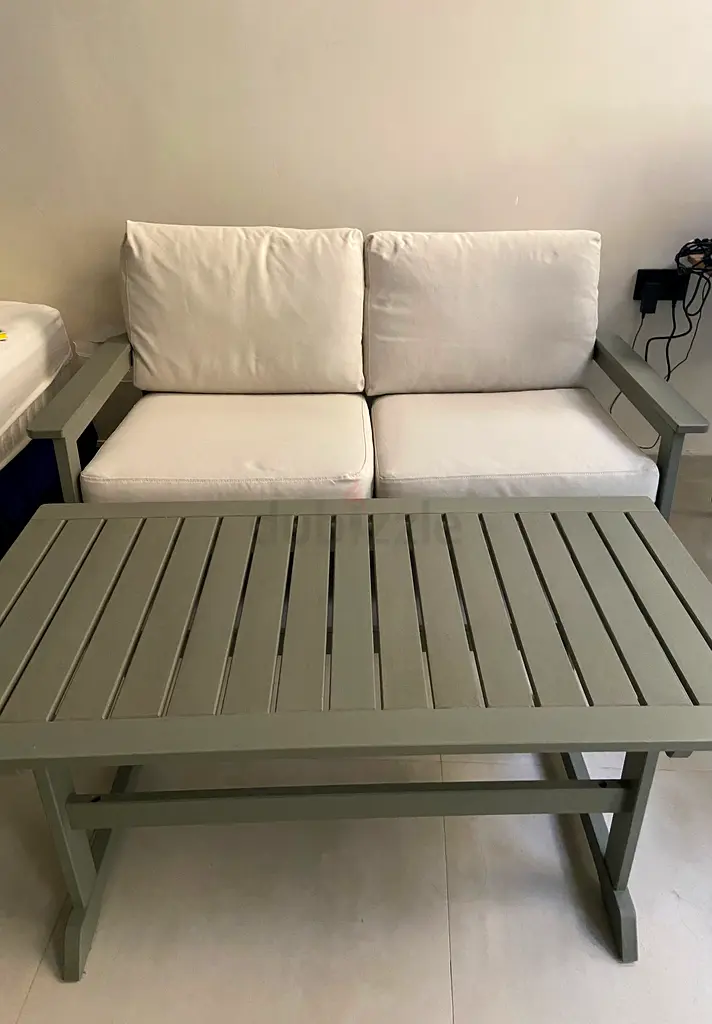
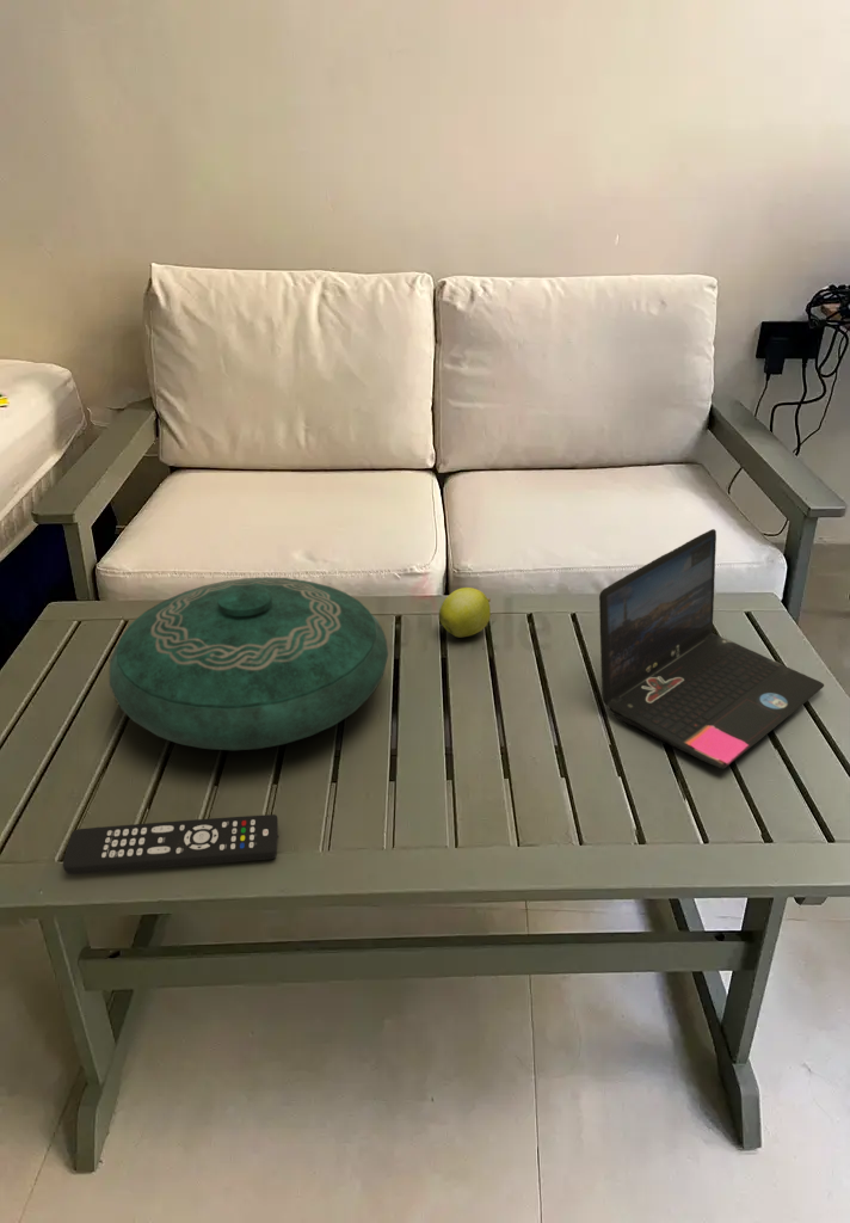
+ laptop (715, 641)
+ remote control (174, 844)
+ apple (464, 612)
+ decorative bowl (250, 646)
